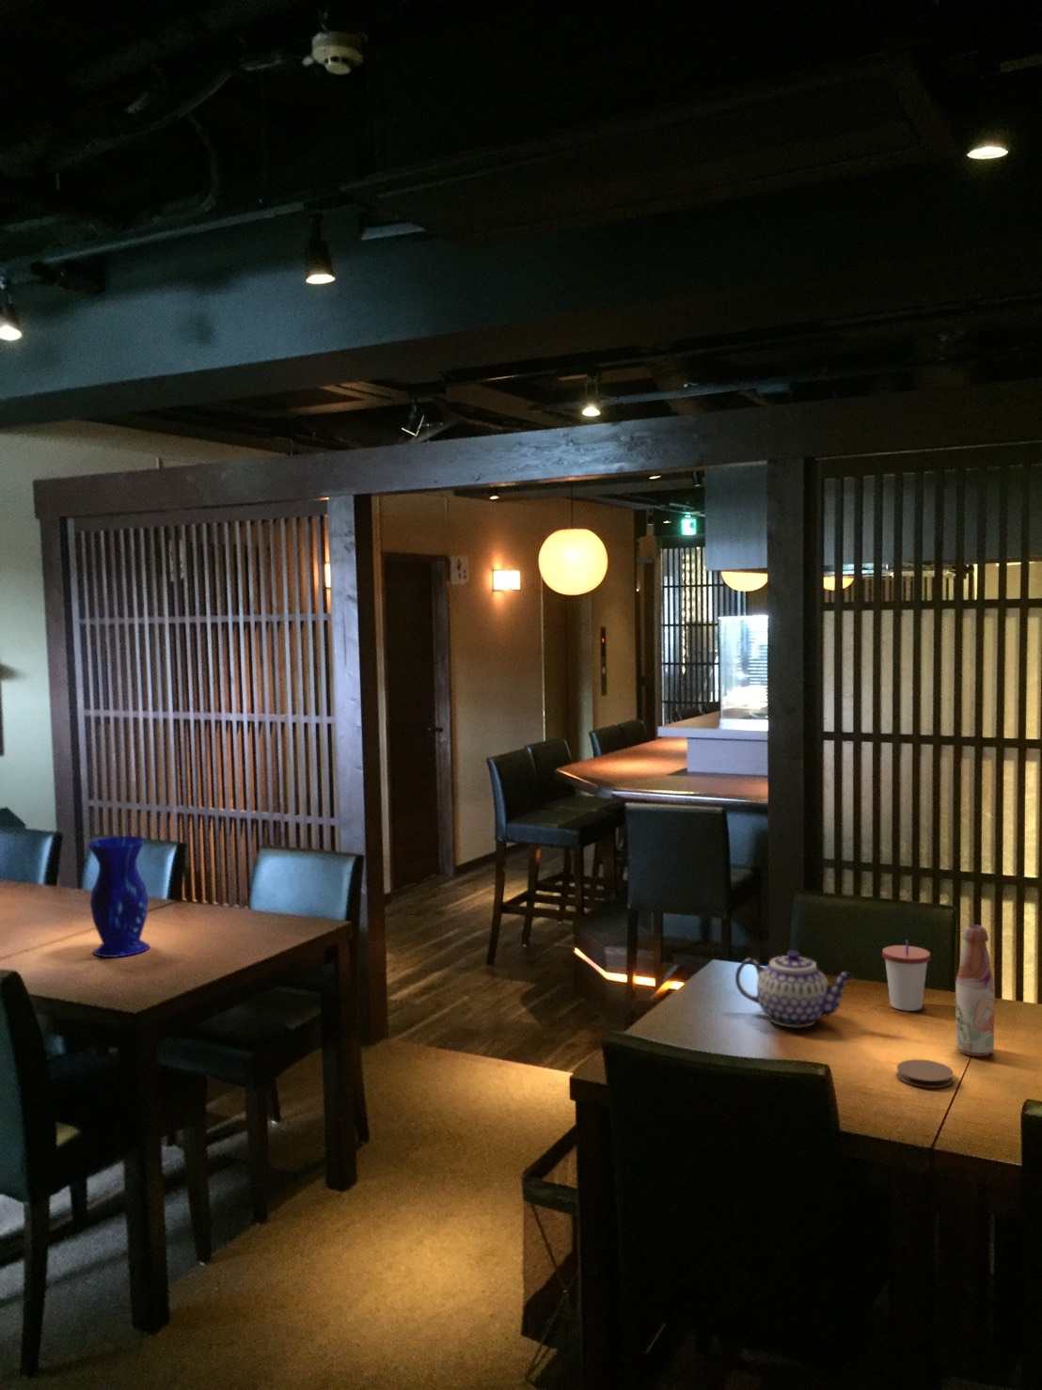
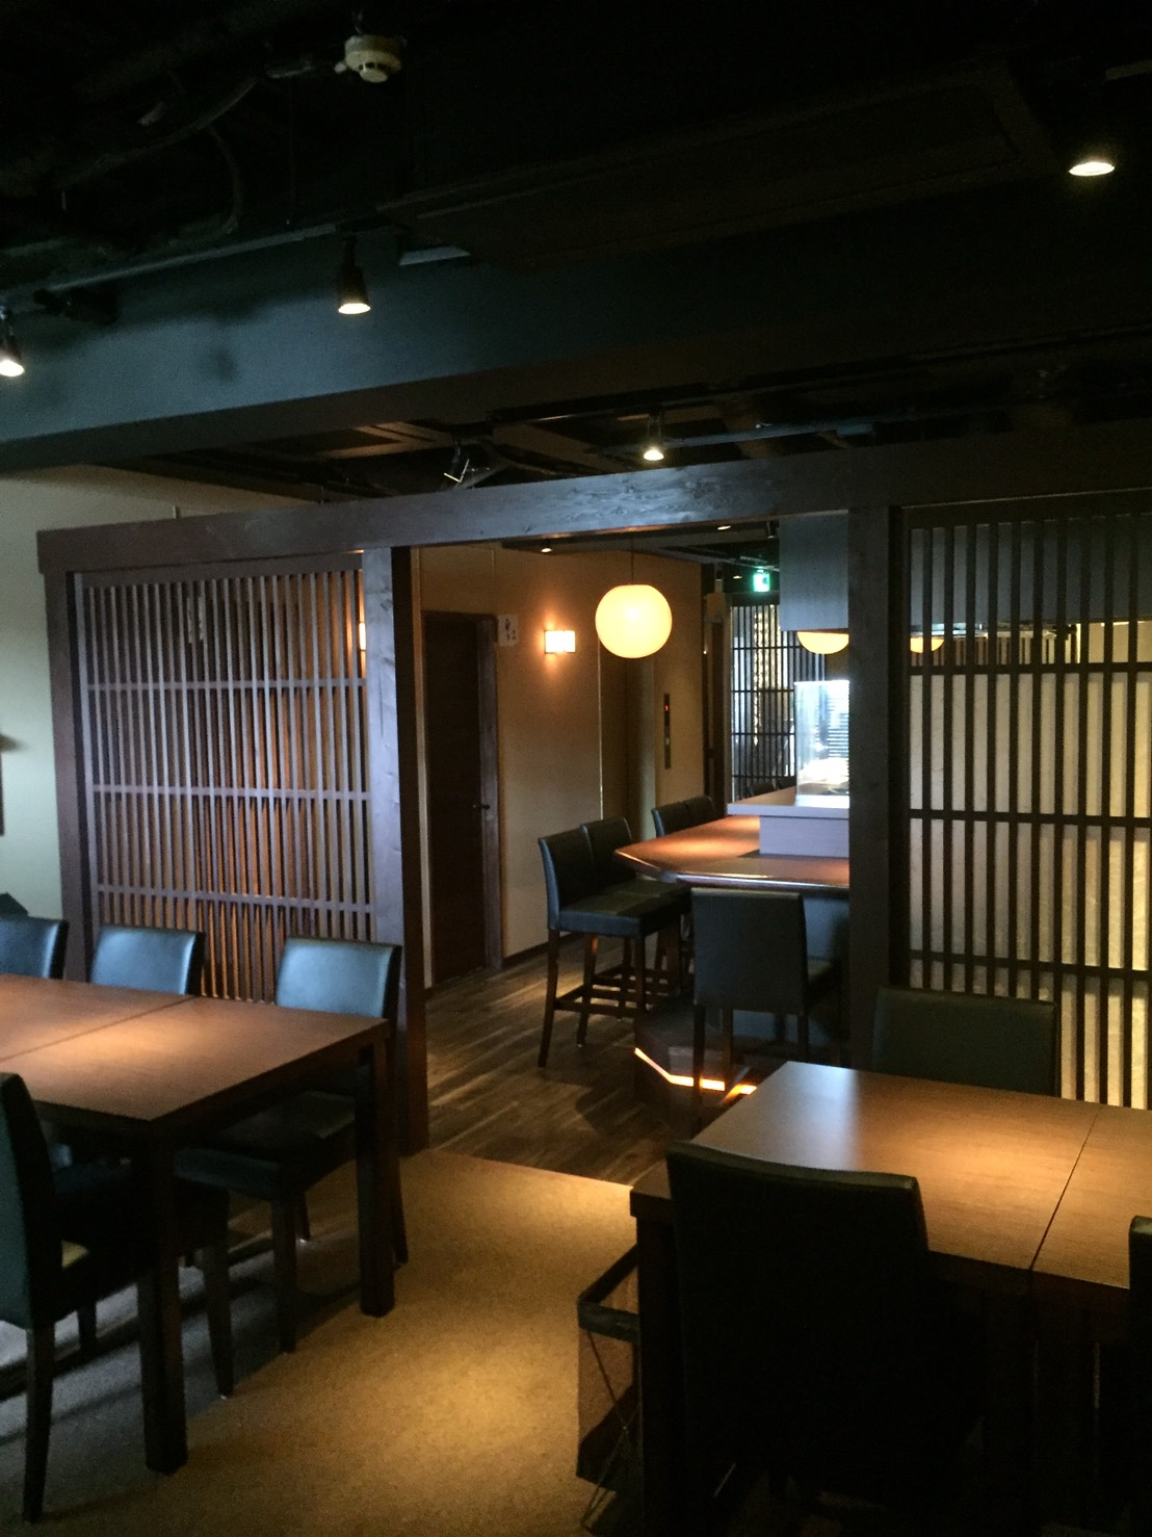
- vase (118, 895)
- cup (905, 972)
- teapot (792, 985)
- bottle (974, 988)
- coaster (925, 1073)
